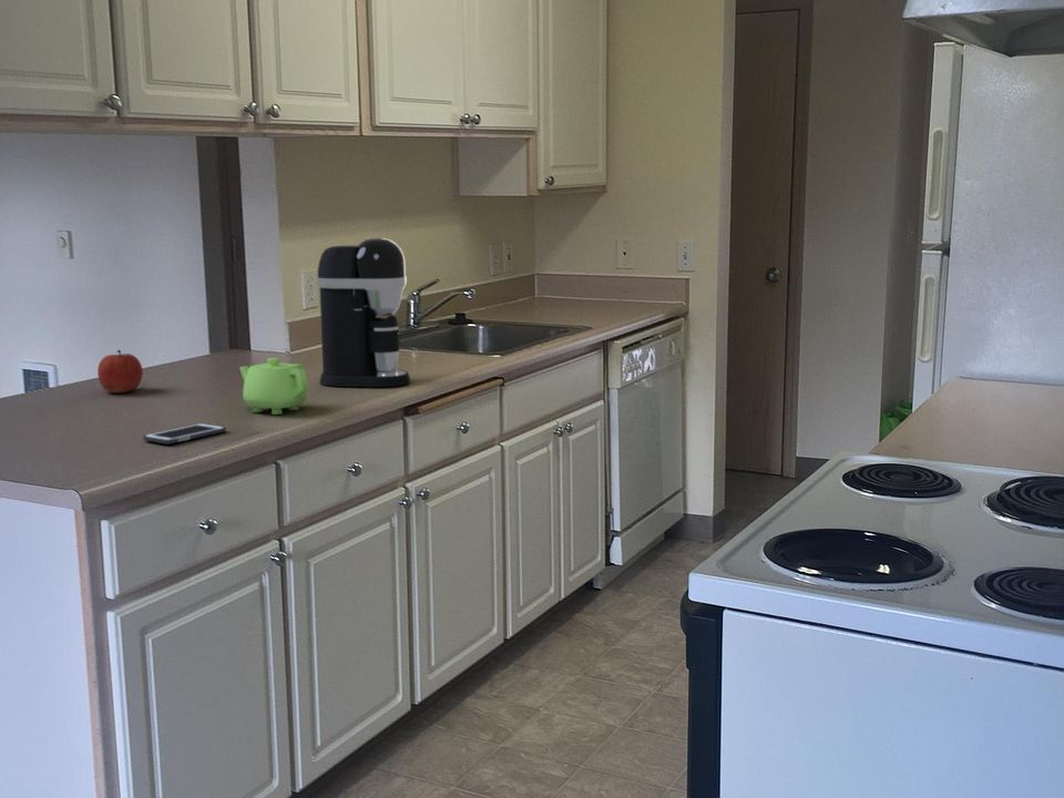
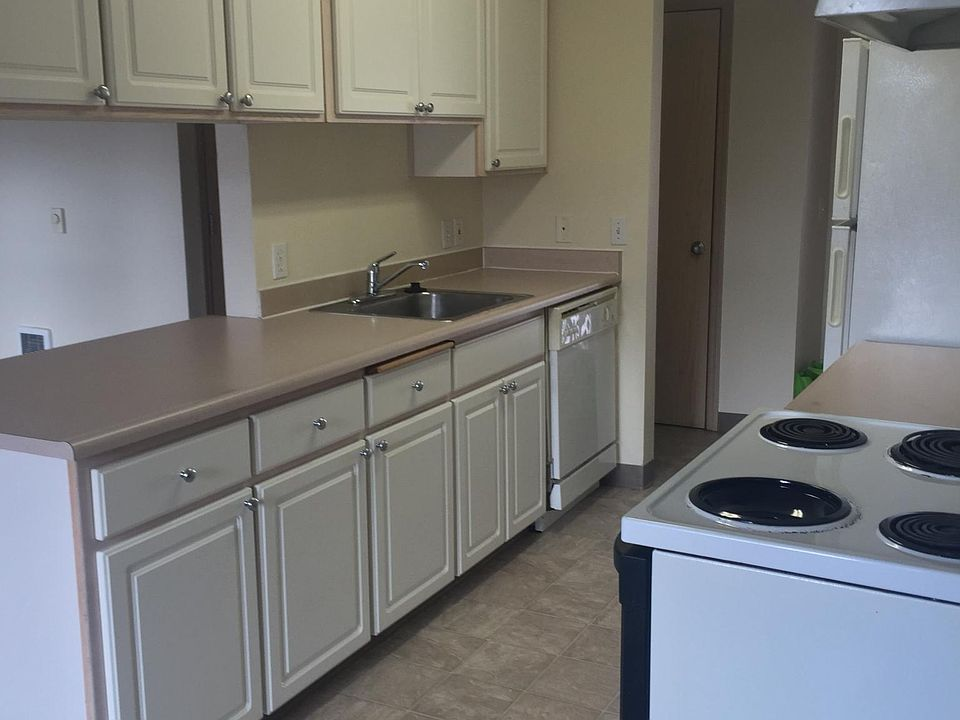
- apple (120, 370)
- cell phone (185, 433)
- coffee maker (362, 310)
- teapot (278, 382)
